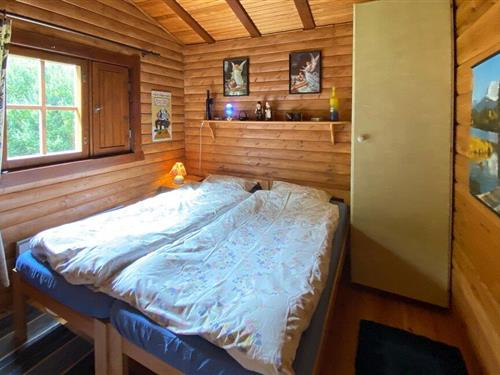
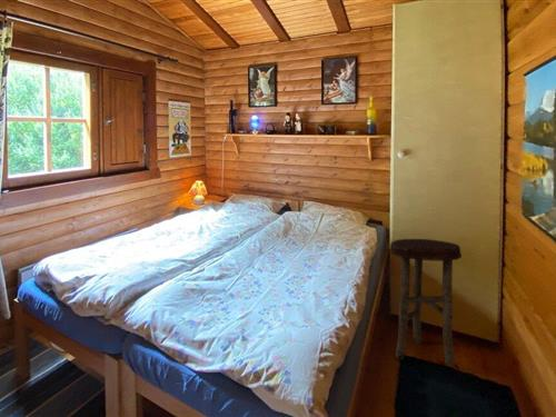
+ stool (423, 299)
